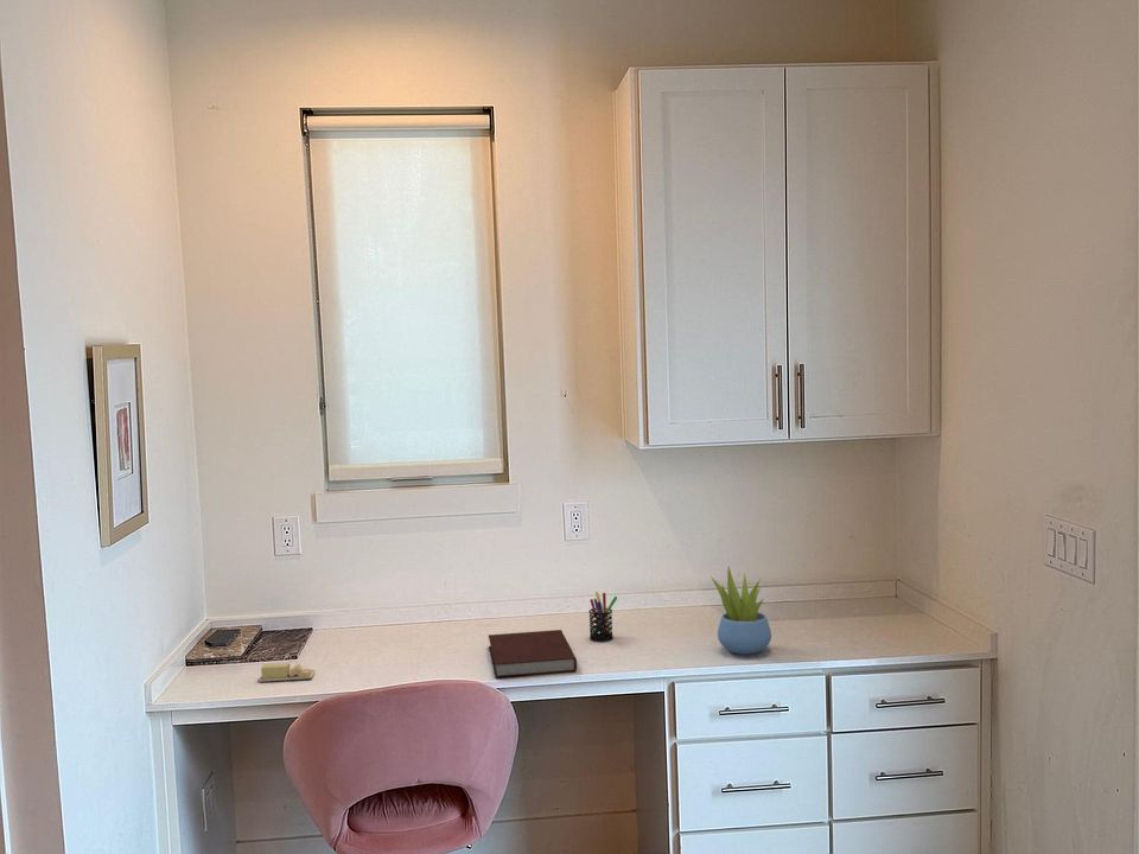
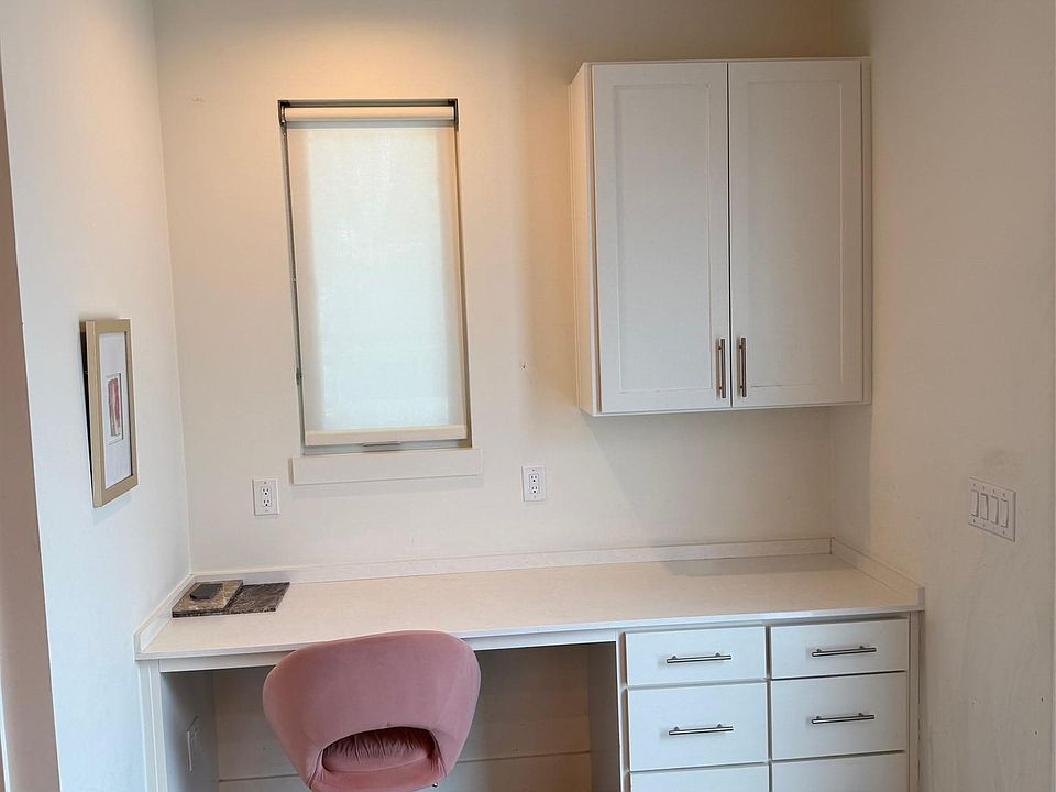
- notebook (530, 651)
- pen holder (603, 613)
- sticky notes (287, 670)
- succulent plant (742, 608)
